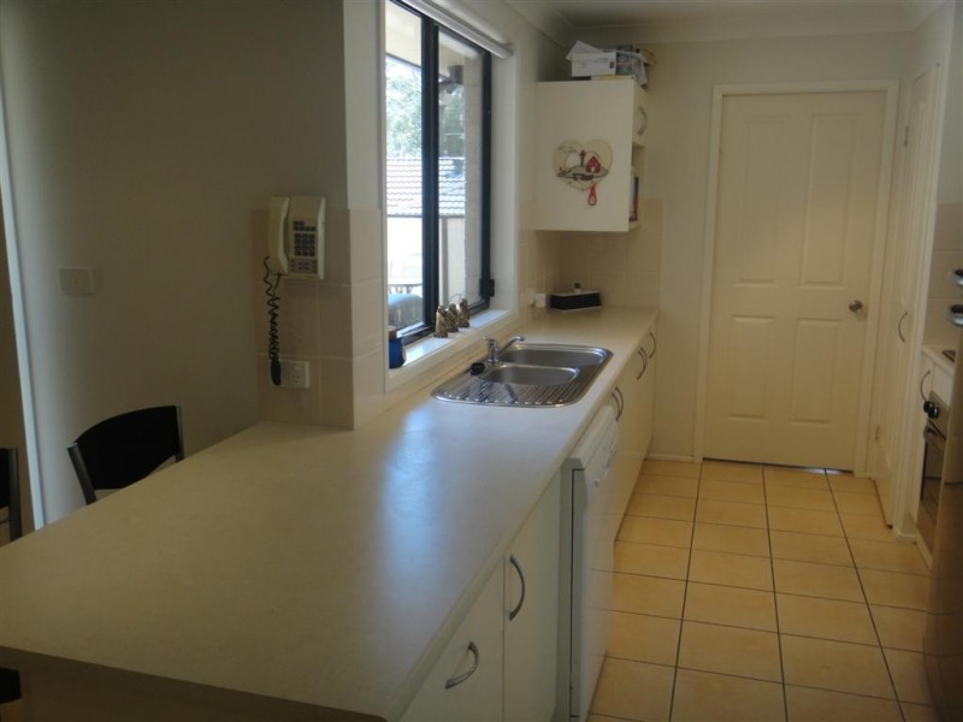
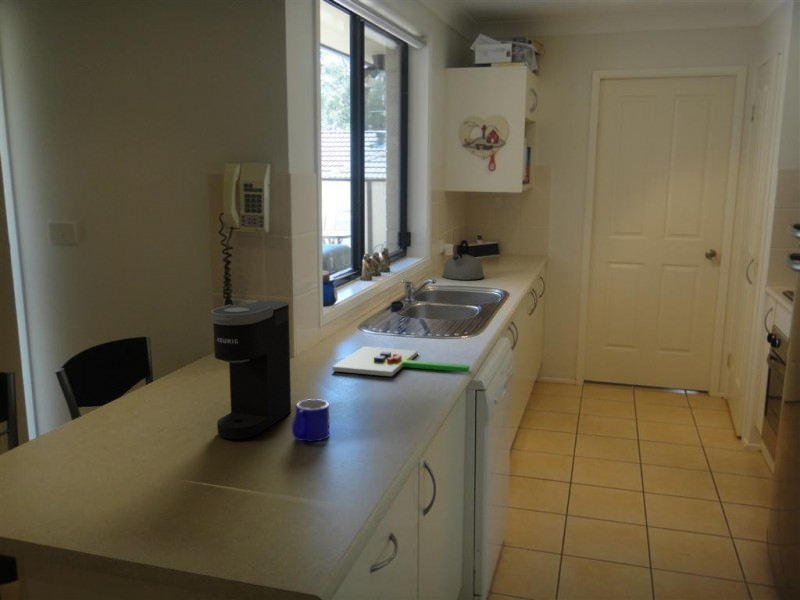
+ mug (308, 422)
+ coffee maker (253, 364)
+ kettle (462, 258)
+ chopping board (407, 360)
